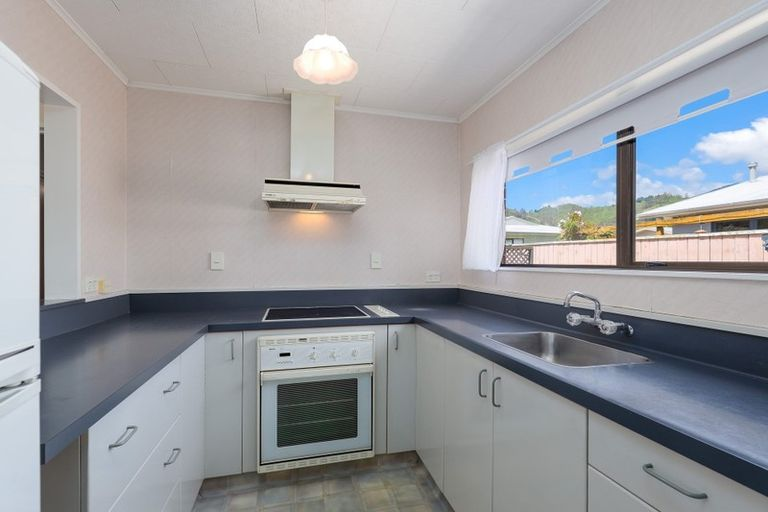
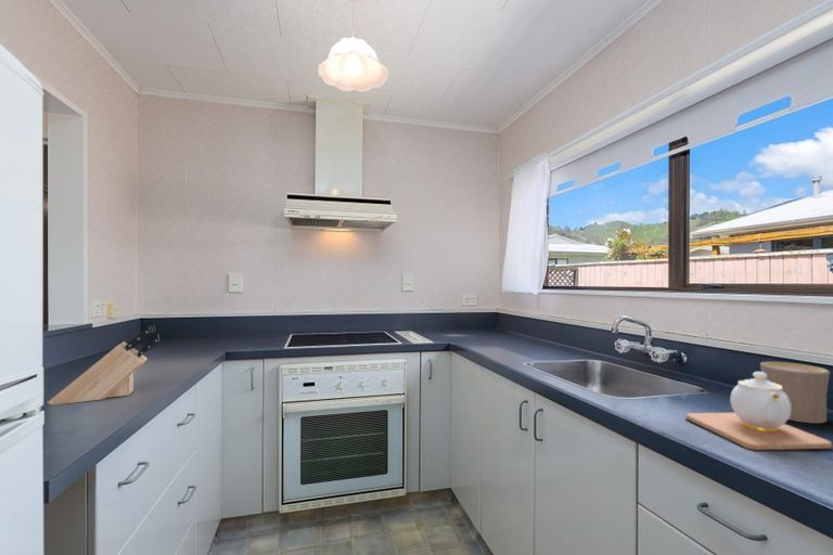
+ knife block (108, 361)
+ cup (793, 390)
+ teapot (752, 401)
